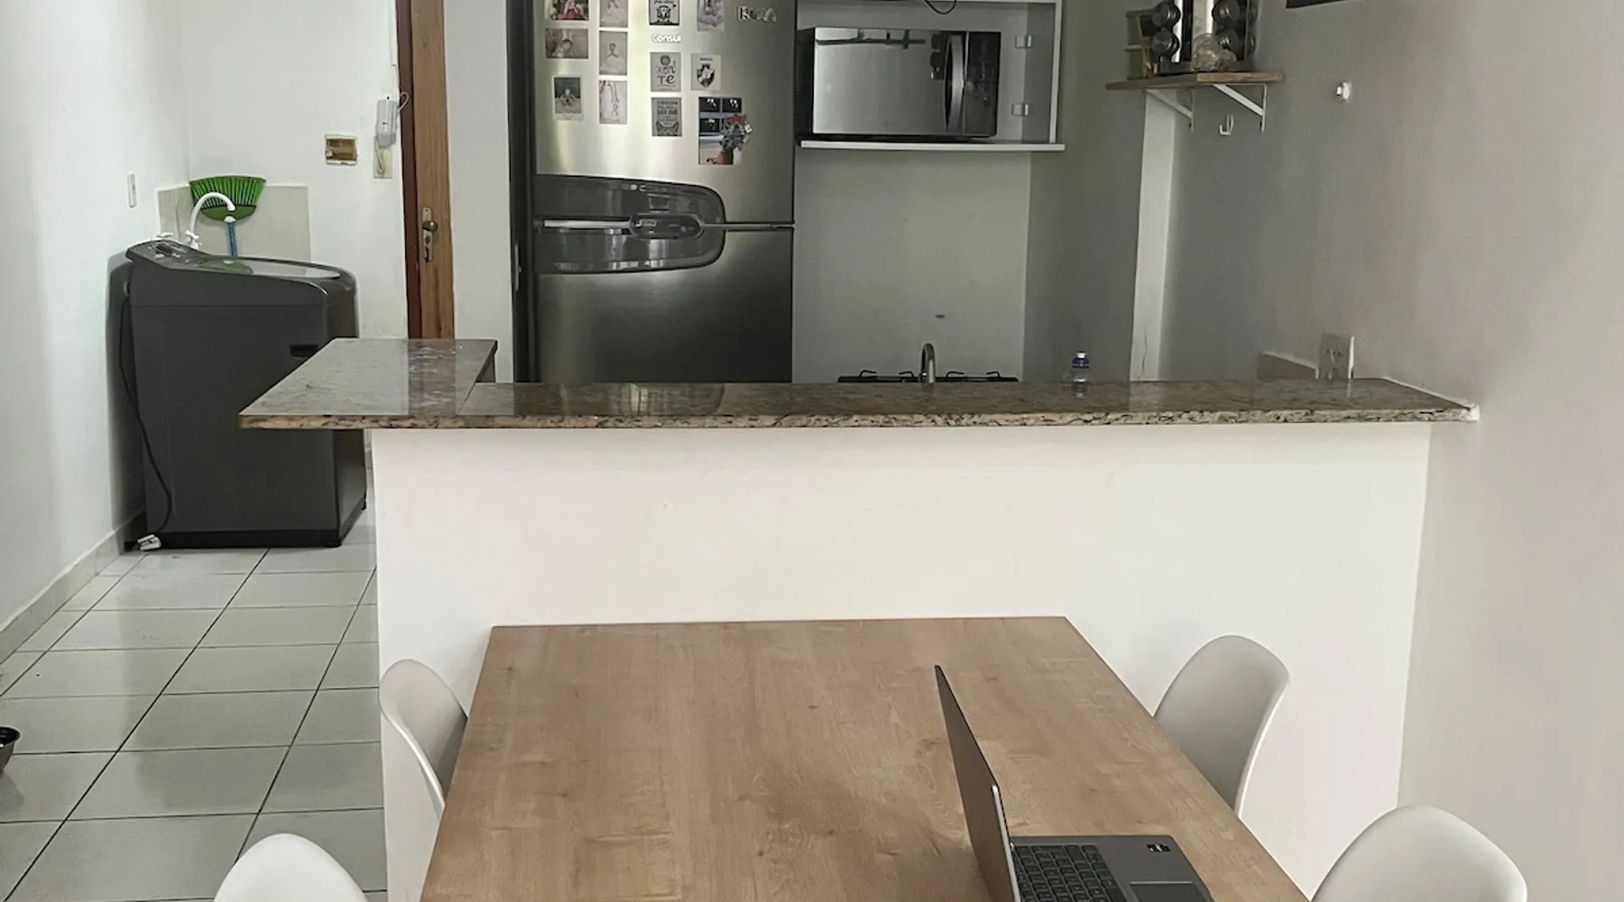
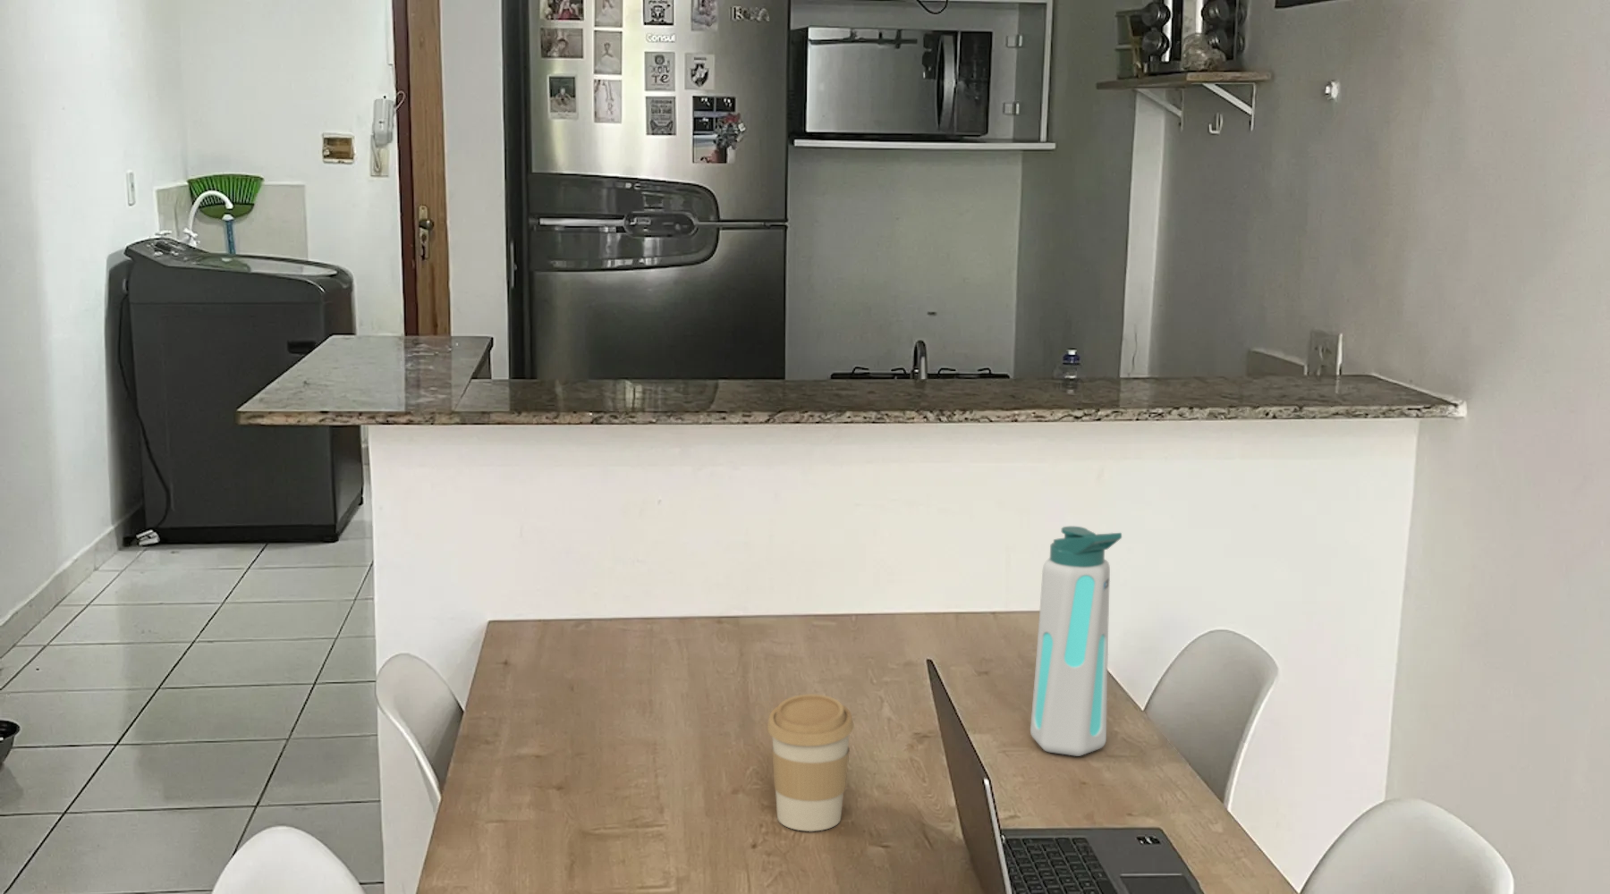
+ coffee cup (809, 761)
+ water bottle (1077, 639)
